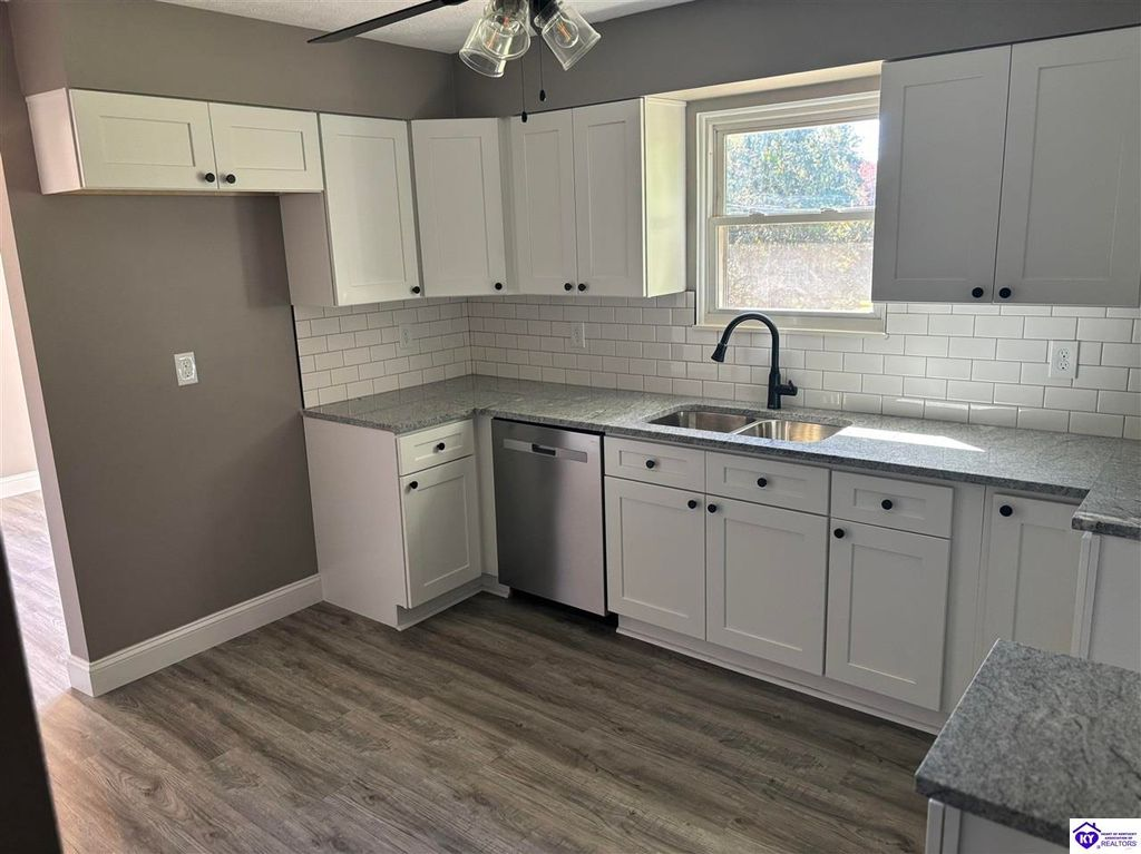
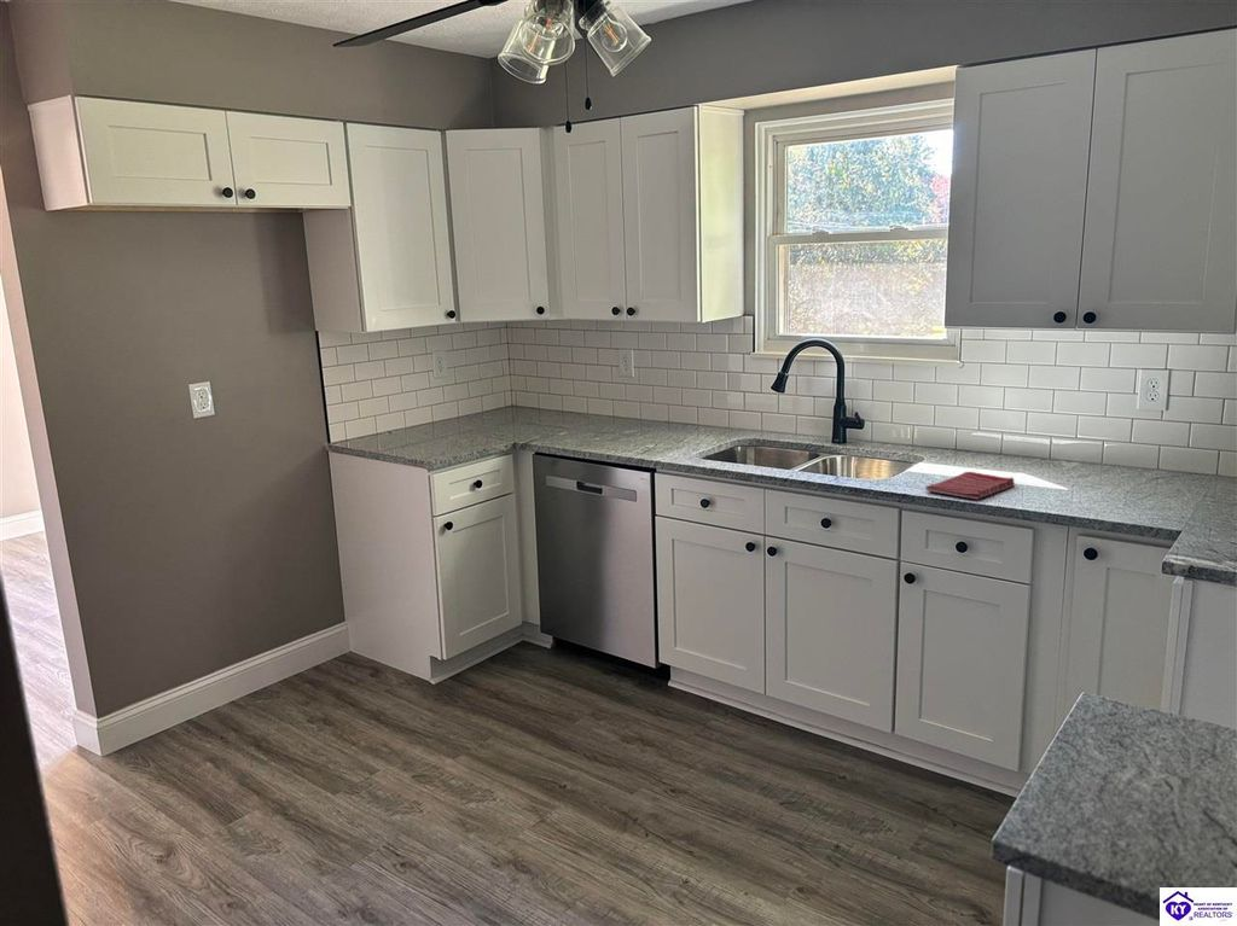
+ dish towel (970, 484)
